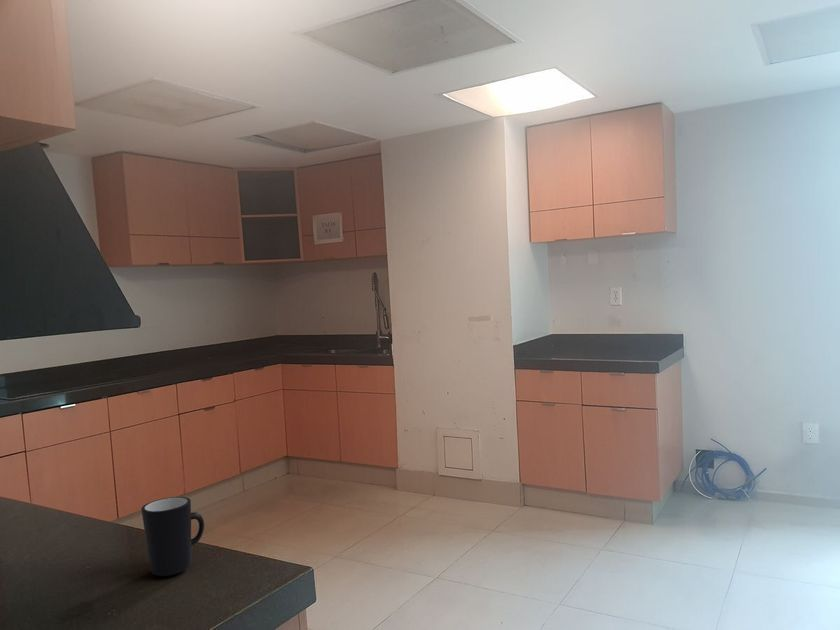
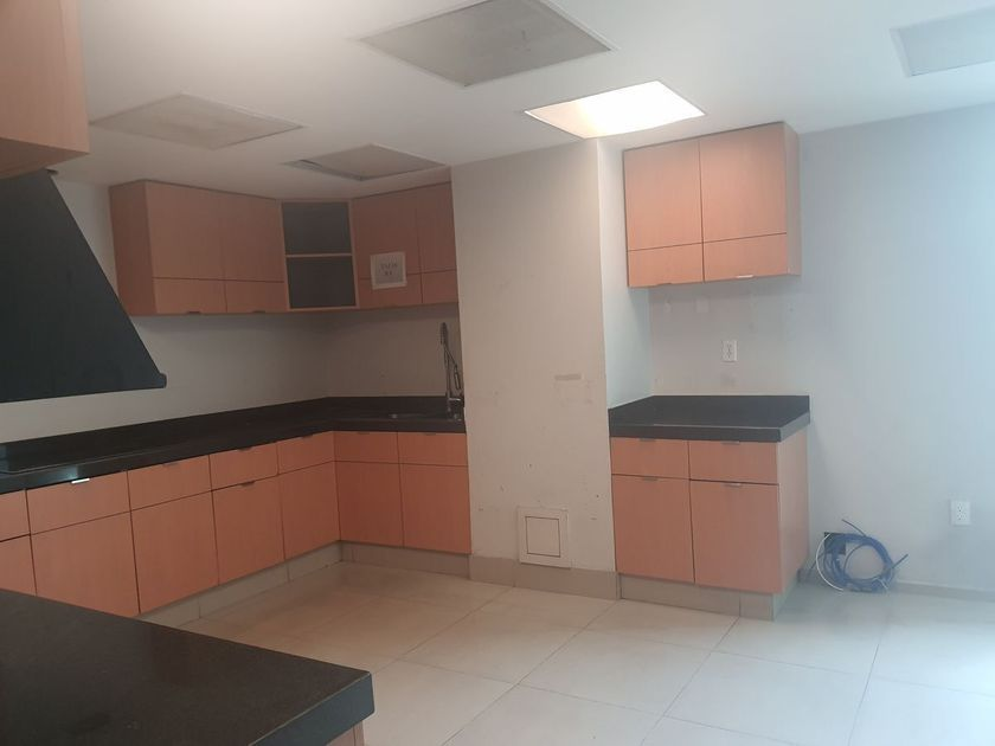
- mug (175, 533)
